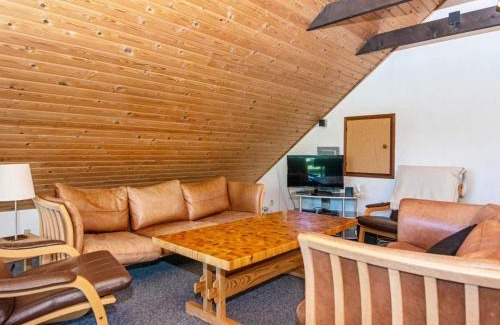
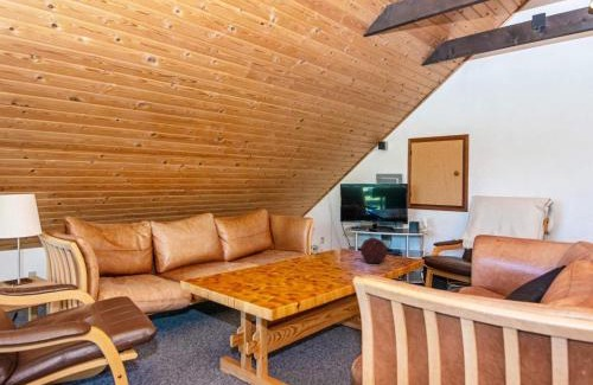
+ decorative orb (374, 250)
